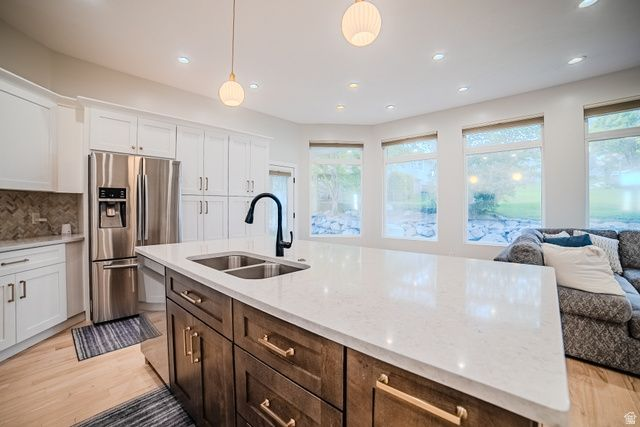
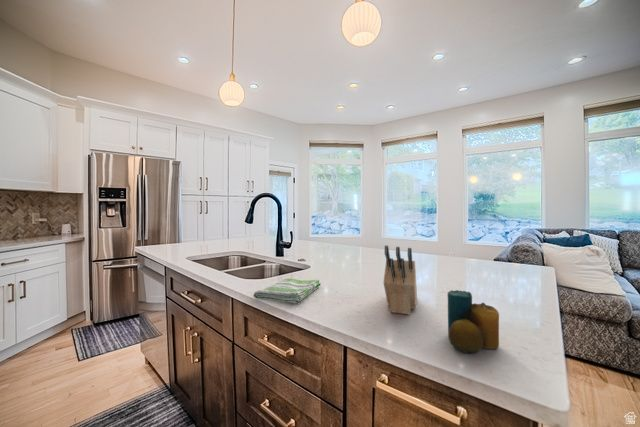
+ knife block (401, 274)
+ dish towel (289, 287)
+ candle (473, 319)
